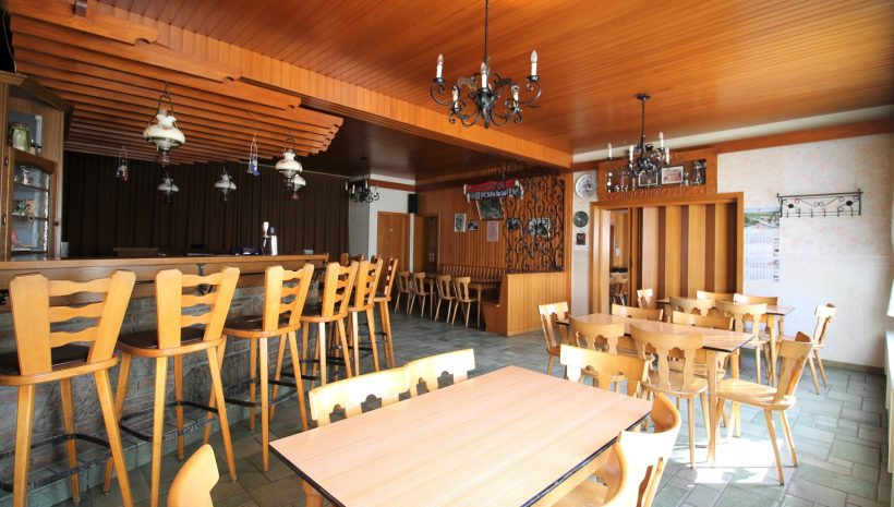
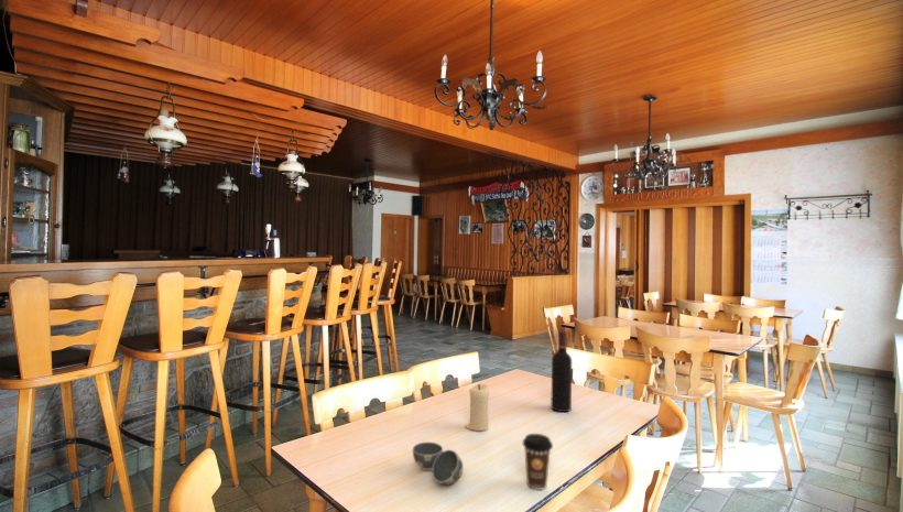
+ coffee cup (536, 461)
+ candle (477, 405)
+ ceramic bowl (437, 460)
+ wine bottle (562, 370)
